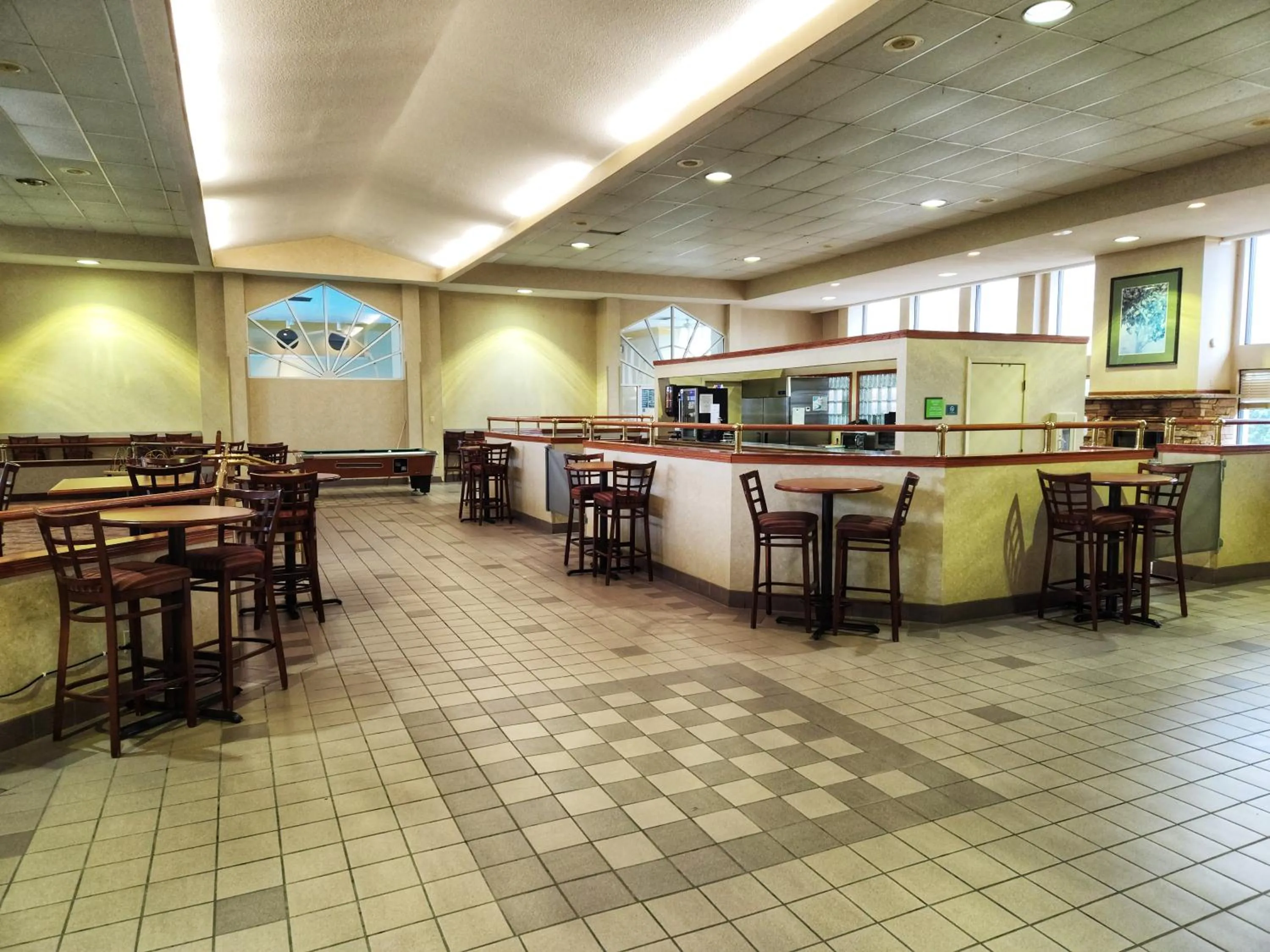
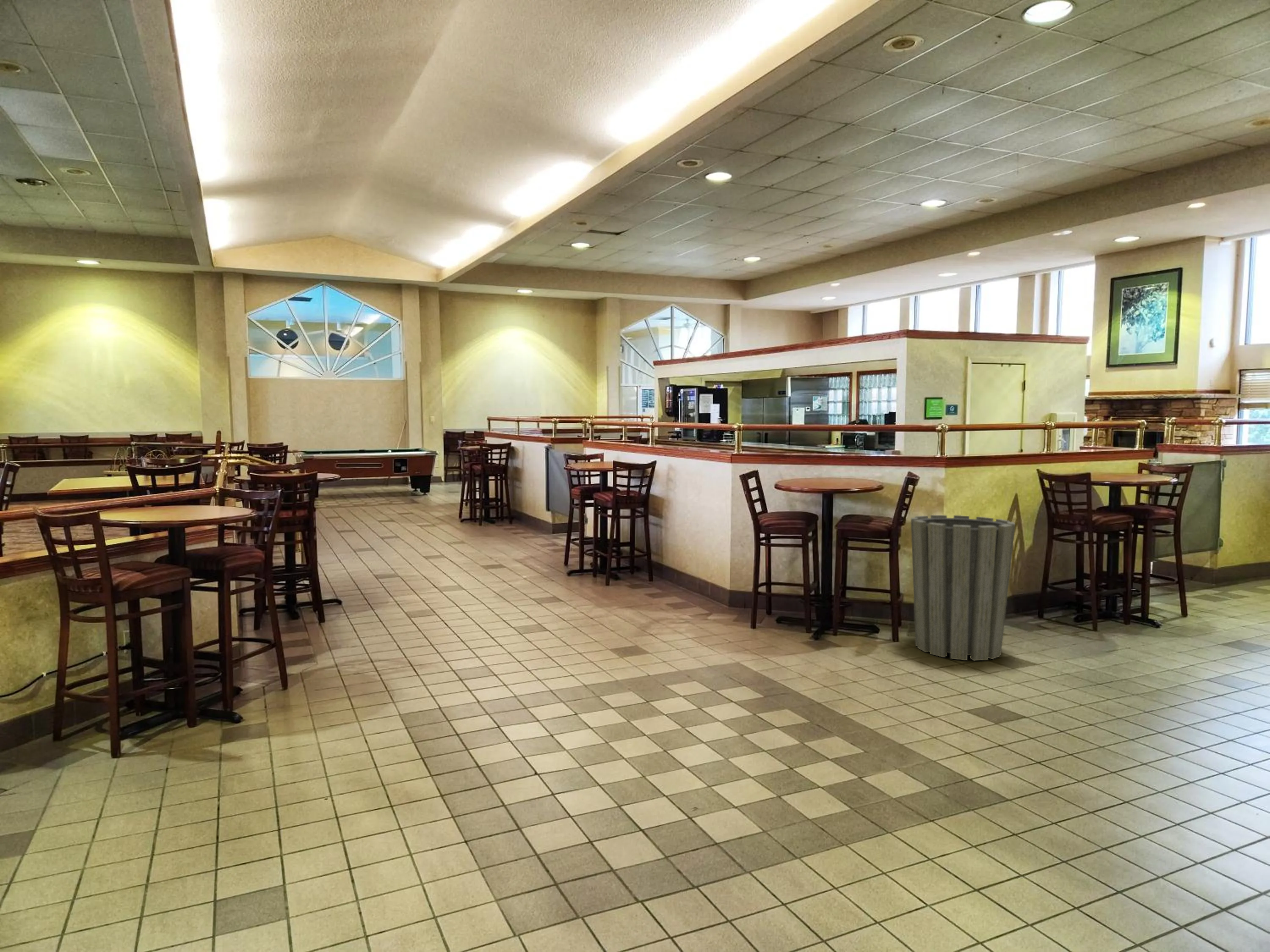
+ trash can (959, 585)
